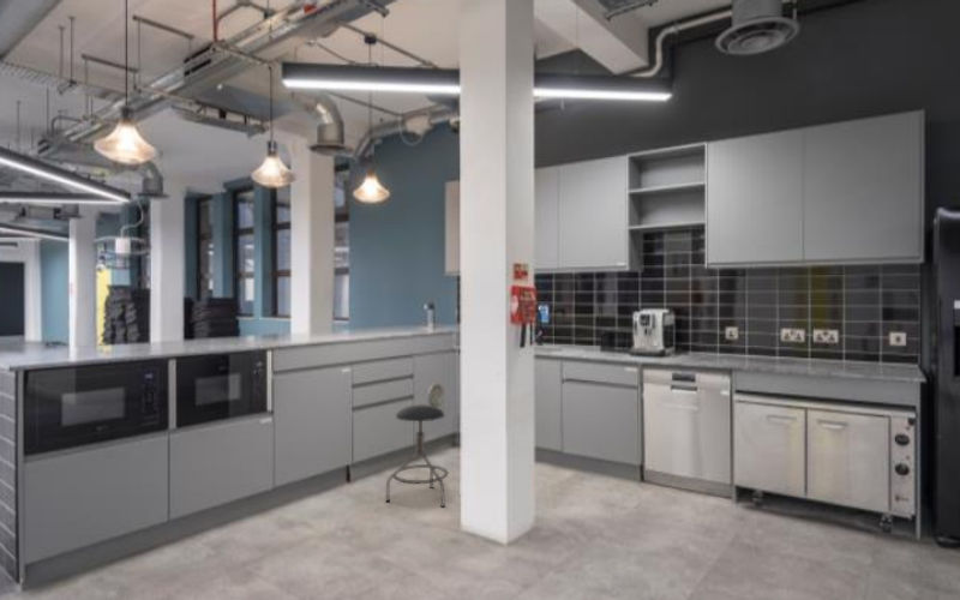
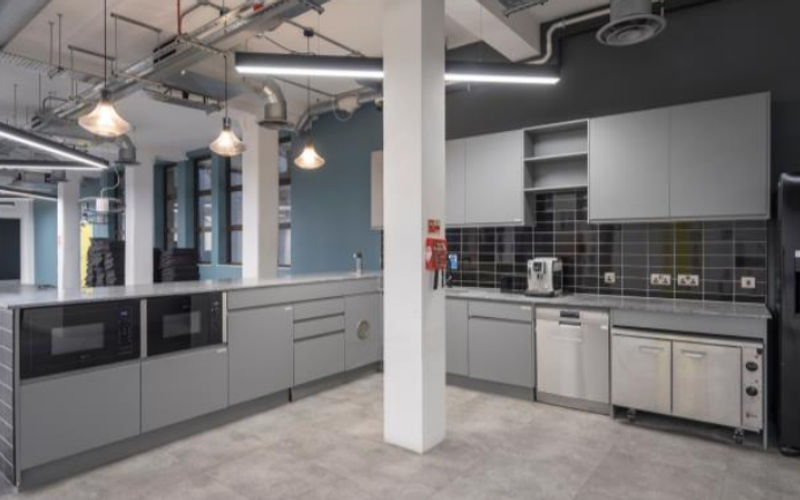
- stool (416, 451)
